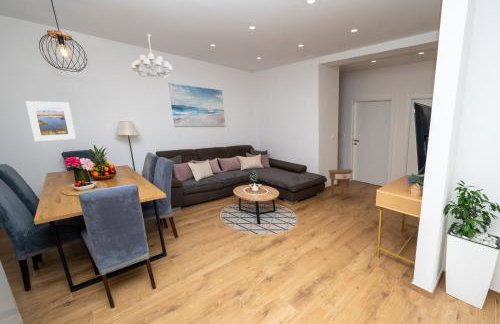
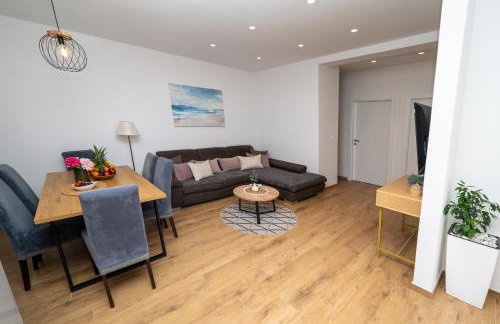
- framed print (52, 121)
- chandelier (151, 55)
- side table (341, 185)
